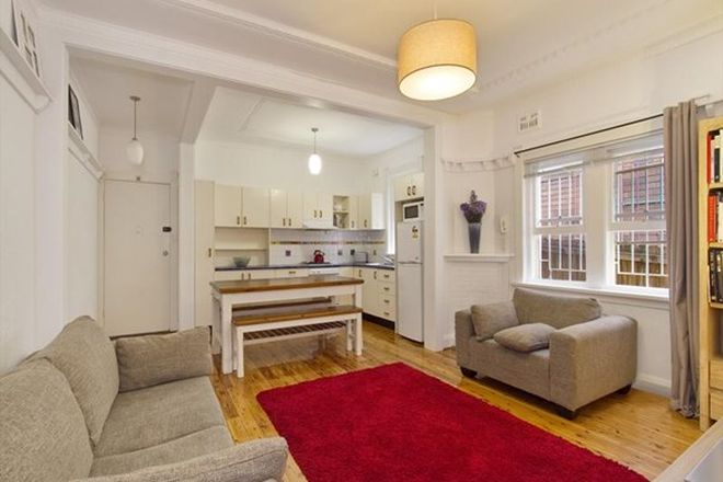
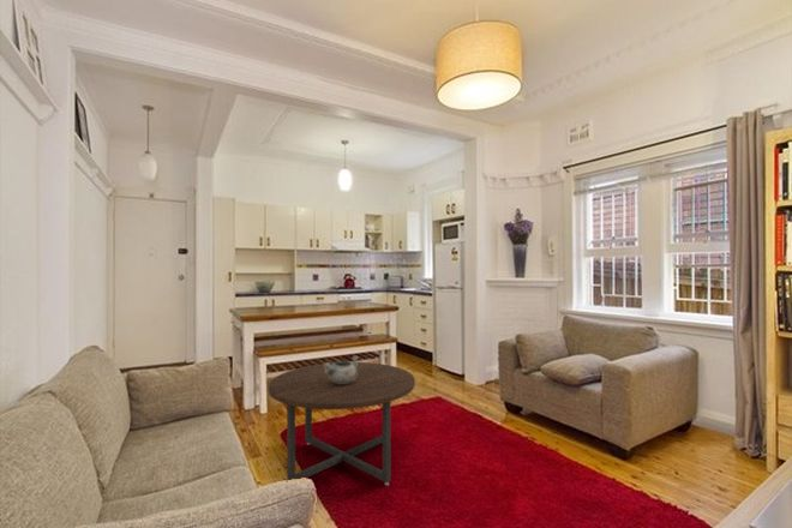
+ coffee table (343, 408)
+ decorative bowl (341, 370)
